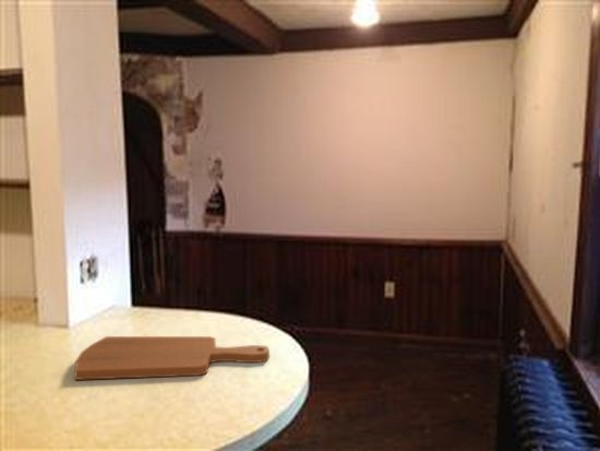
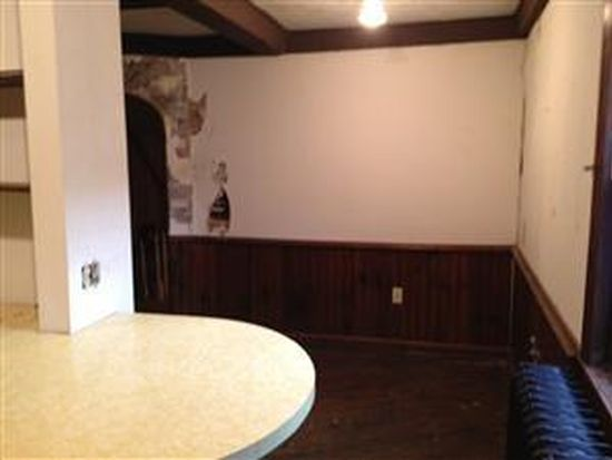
- cutting board (160, 355)
